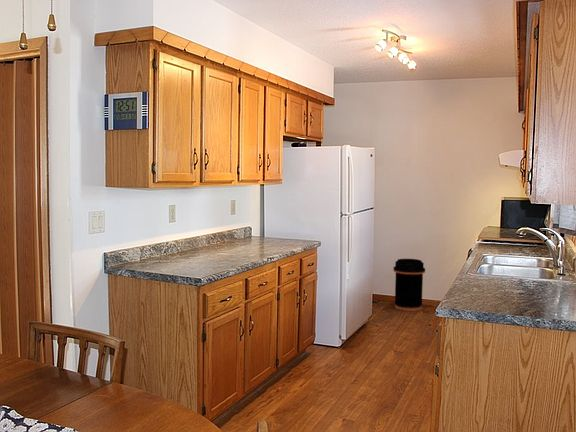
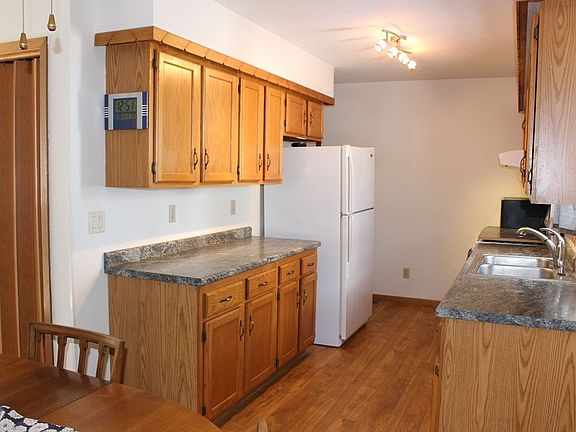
- trash can (408, 283)
